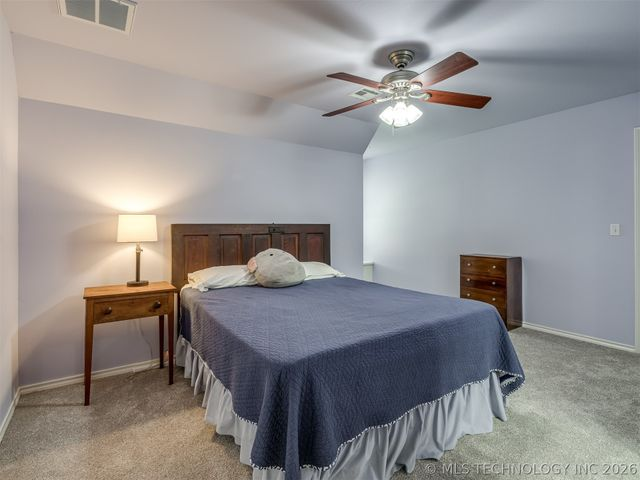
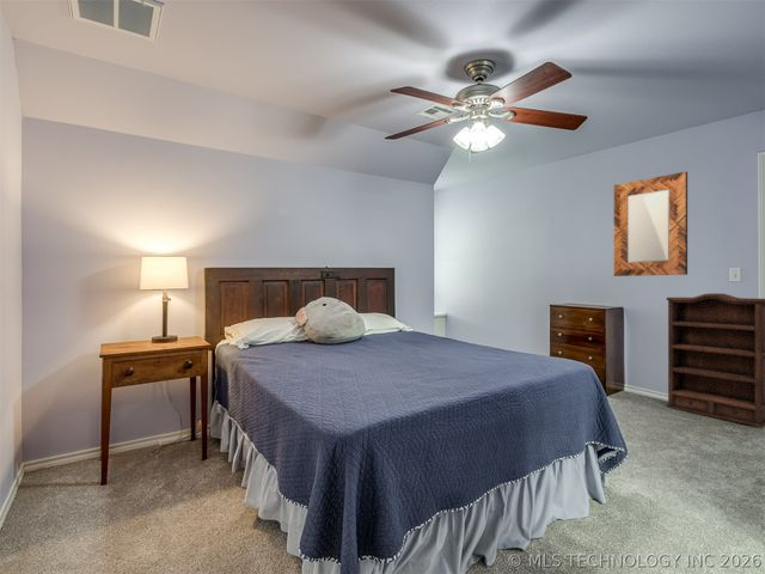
+ bookshelf (715, 353)
+ home mirror (648, 227)
